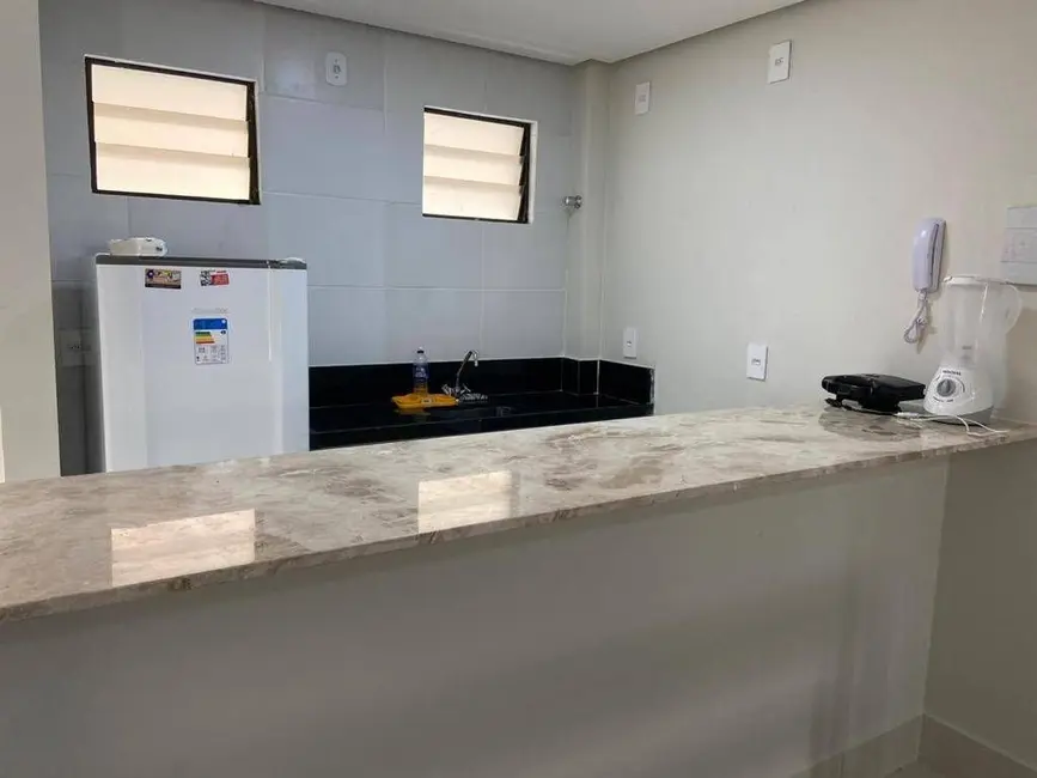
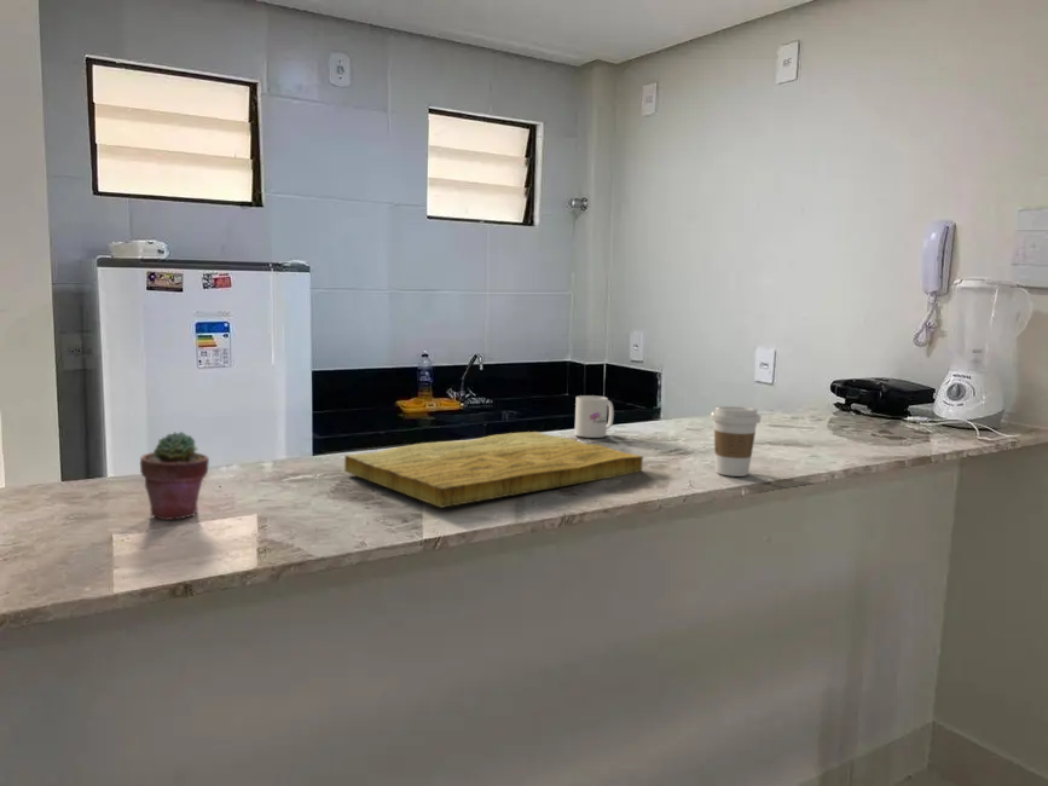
+ potted succulent (174, 473)
+ coffee cup (734, 440)
+ cutting board (497, 460)
+ mug (596, 415)
